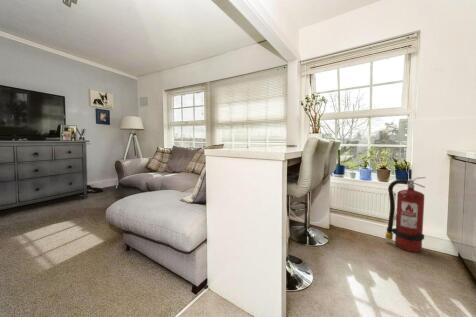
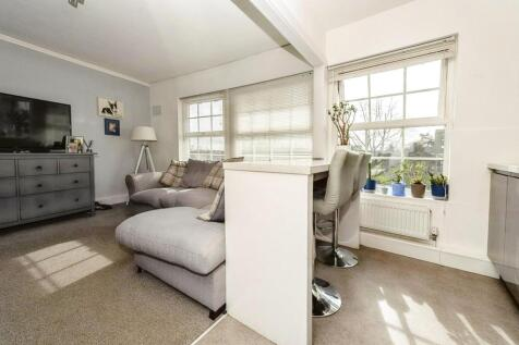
- fire extinguisher (405, 211)
